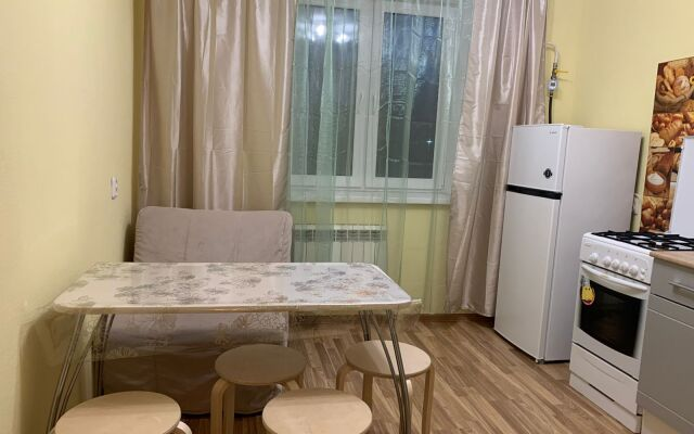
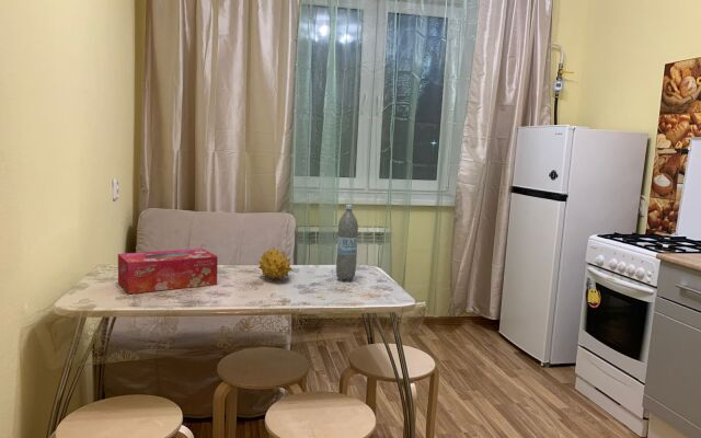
+ water bottle (347, 242)
+ fruit (275, 264)
+ tissue box (168, 269)
